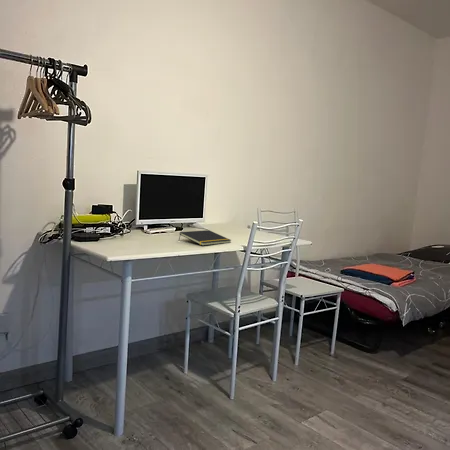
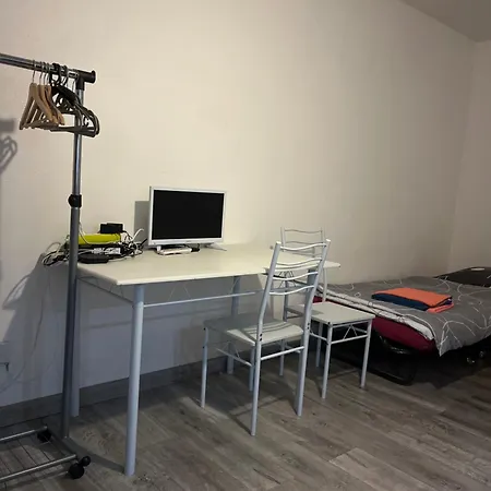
- notepad (205, 237)
